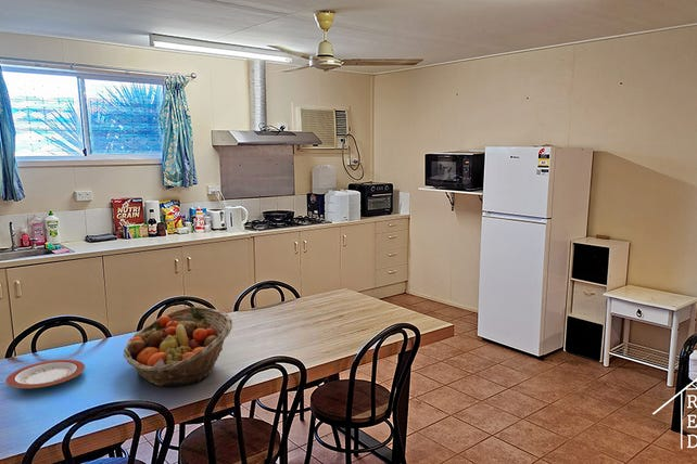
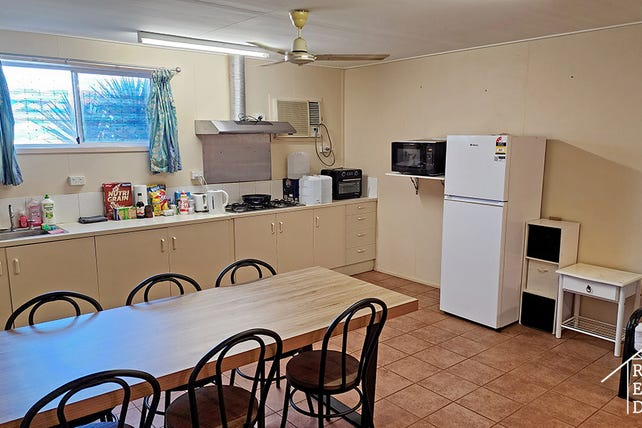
- fruit basket (179, 344)
- plate (47, 375)
